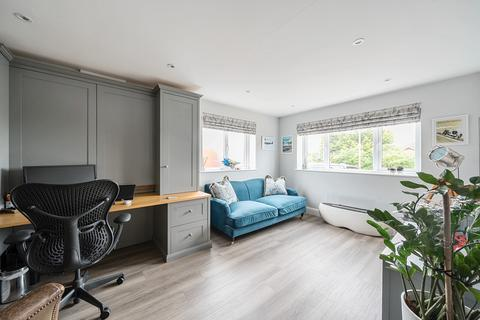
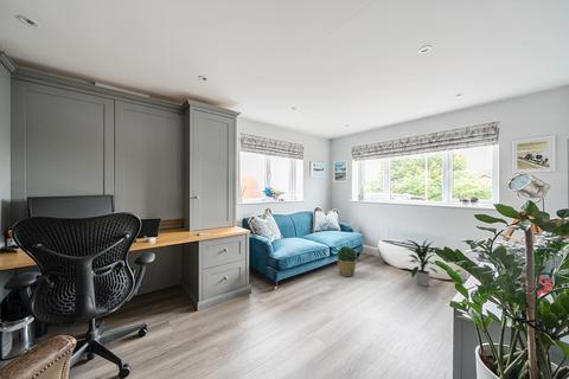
+ potted plant (346, 259)
+ indoor plant (421, 261)
